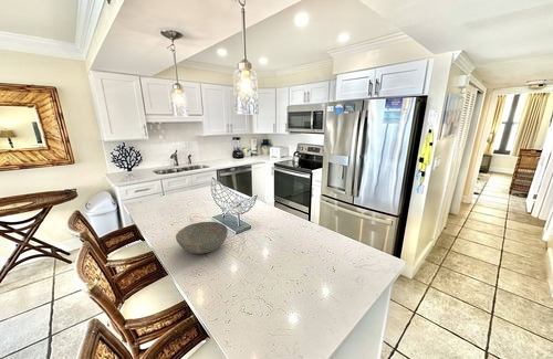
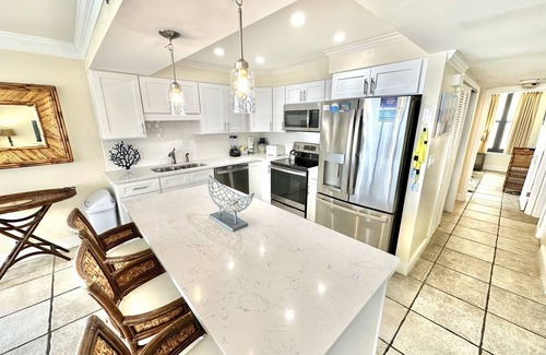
- bowl (202, 239)
